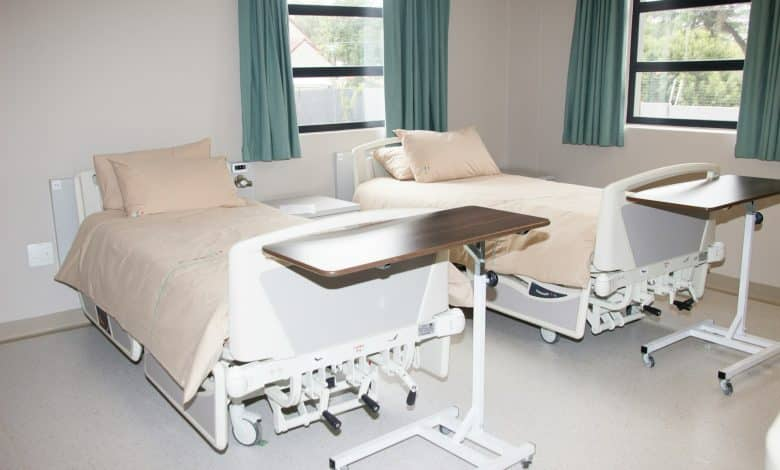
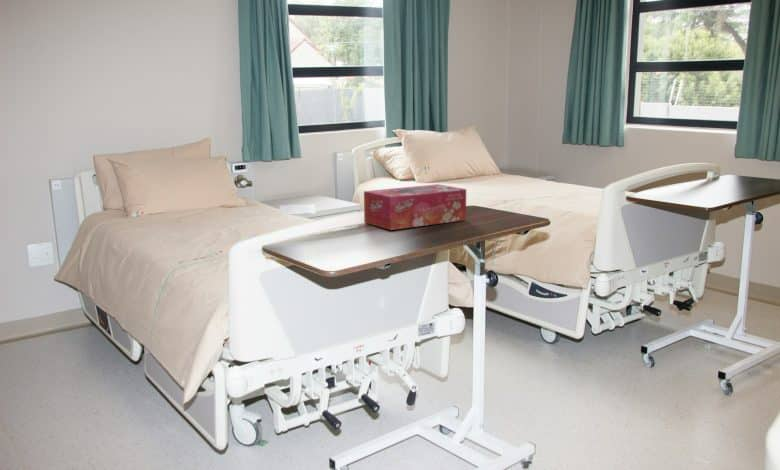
+ tissue box (415, 205)
